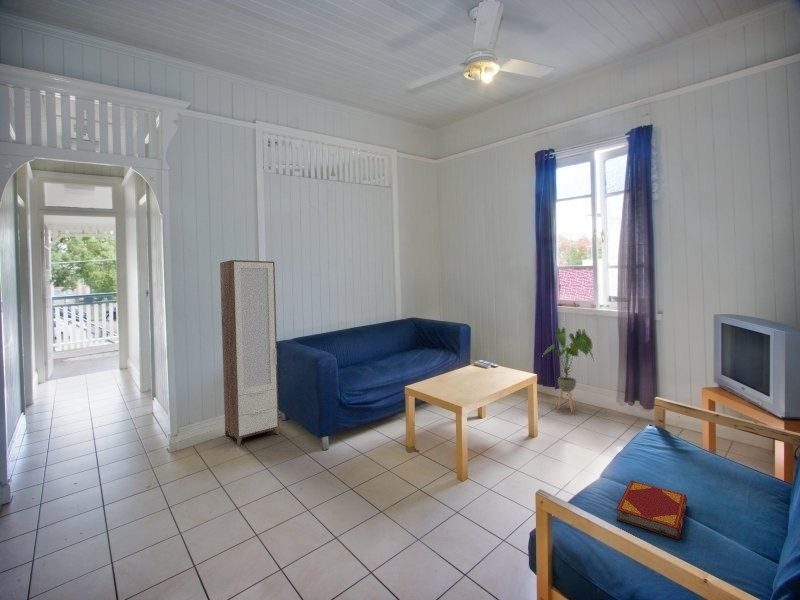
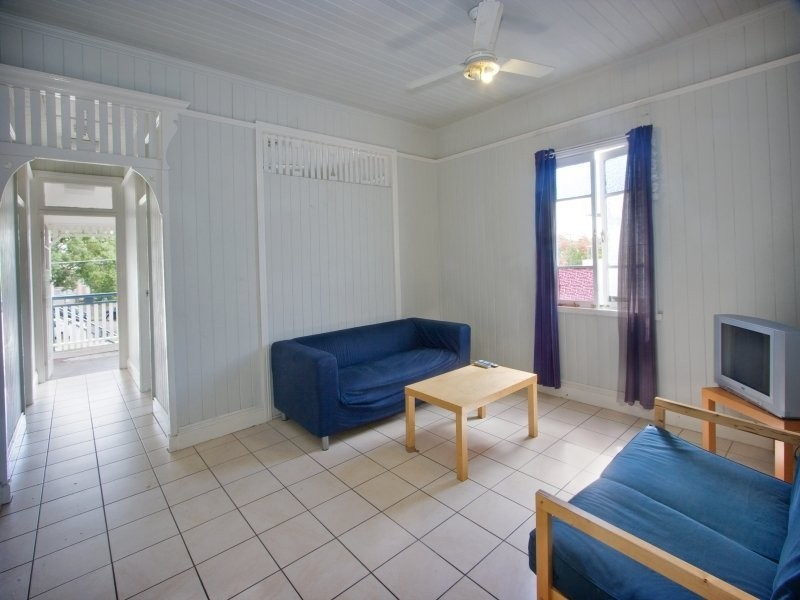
- hardback book (652, 506)
- cabinet (250, 348)
- house plant (570, 368)
